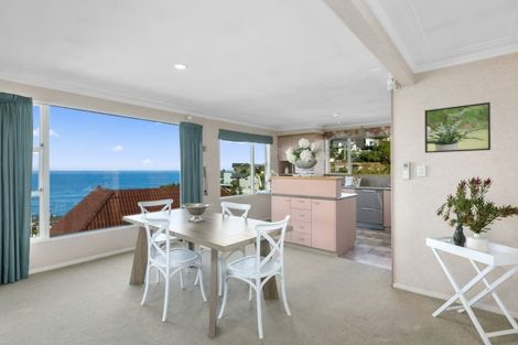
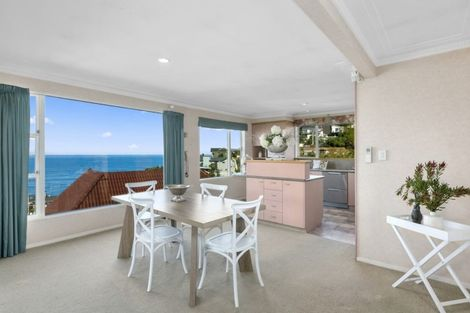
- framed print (455, 129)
